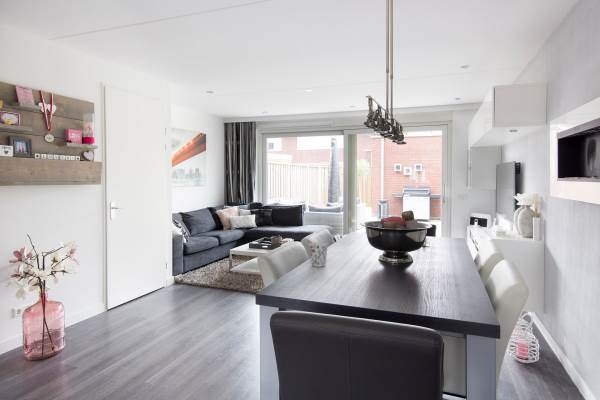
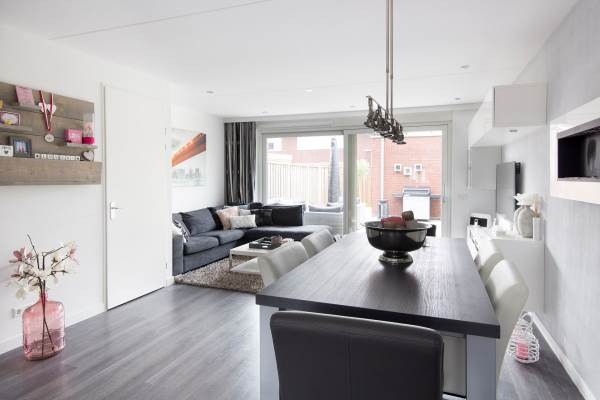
- cup (318, 254)
